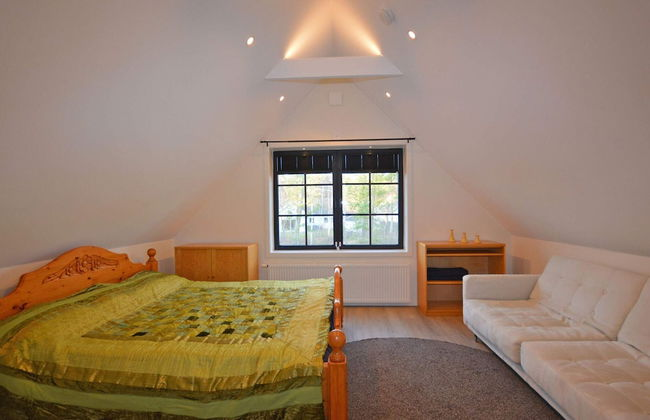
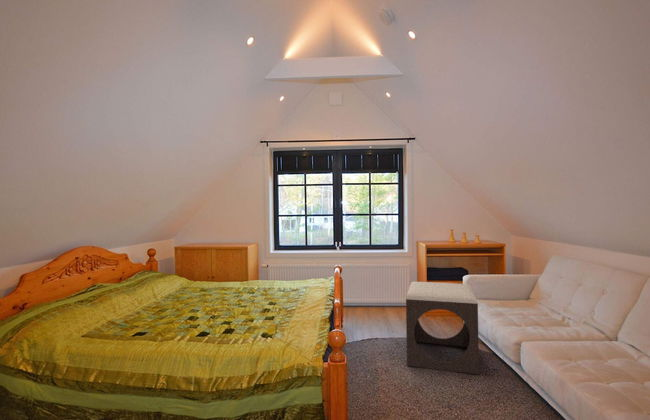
+ footstool (444, 309)
